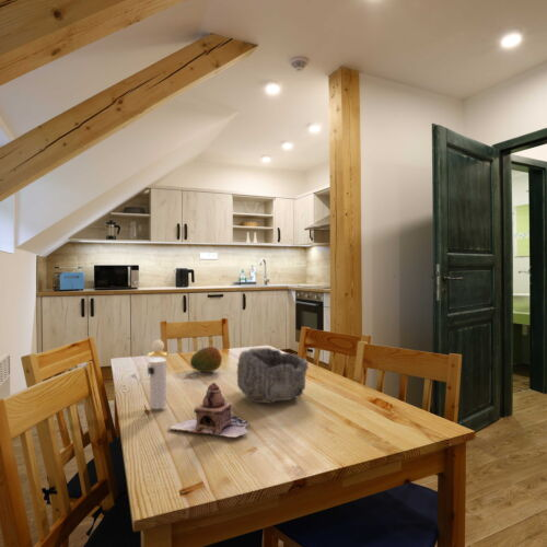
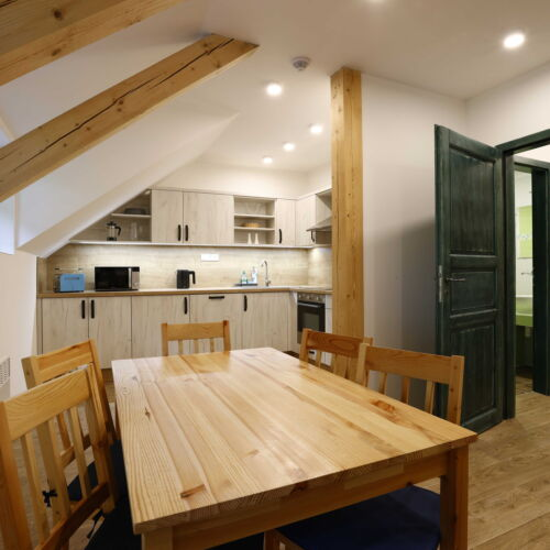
- teapot (216, 405)
- fruit (206, 359)
- perfume bottle (158, 374)
- bowl (271, 373)
